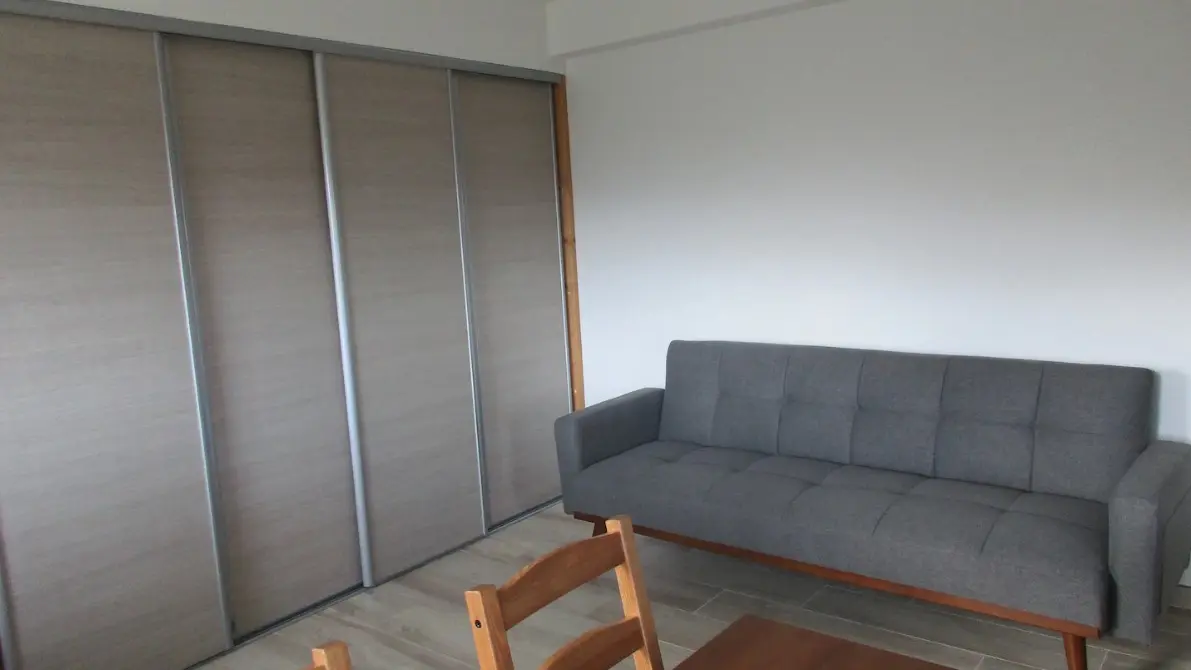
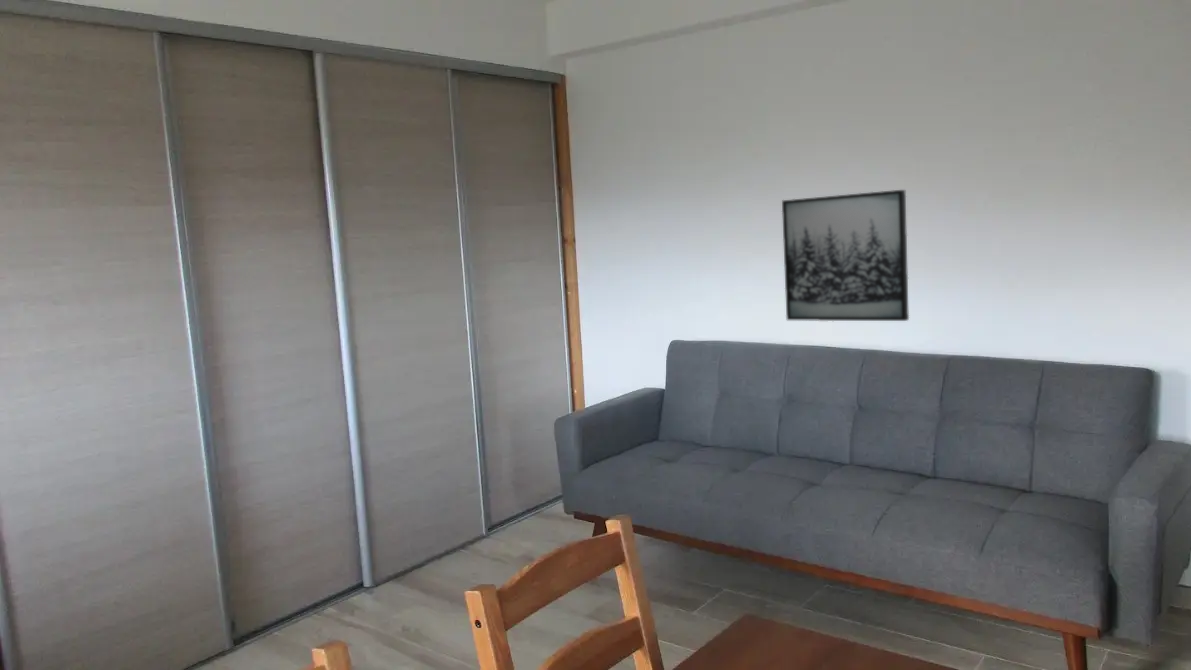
+ wall art (843, 258)
